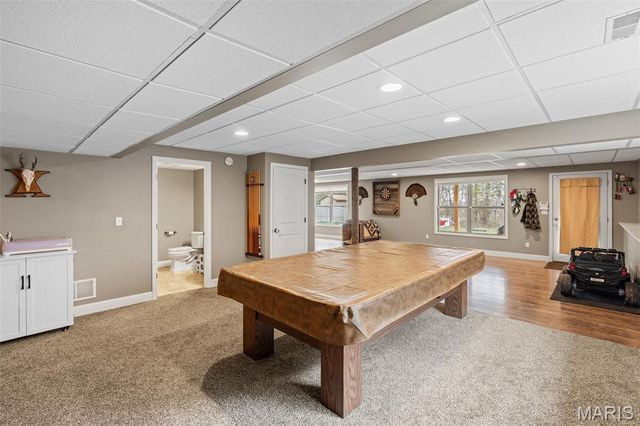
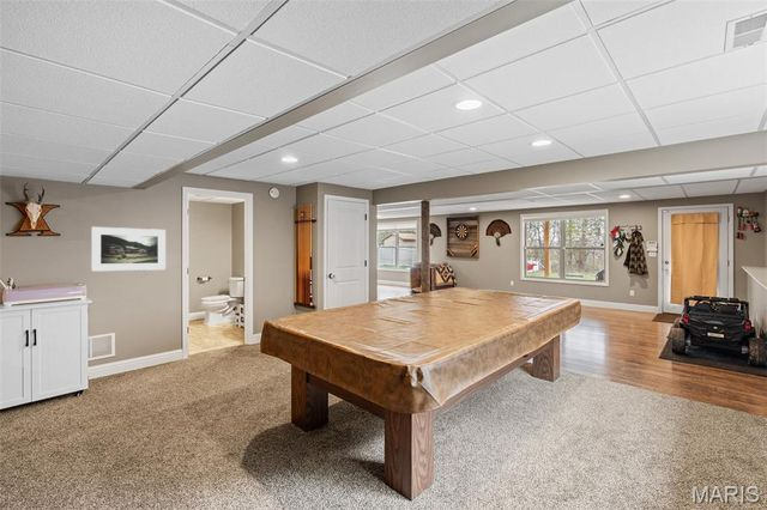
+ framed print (129, 249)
